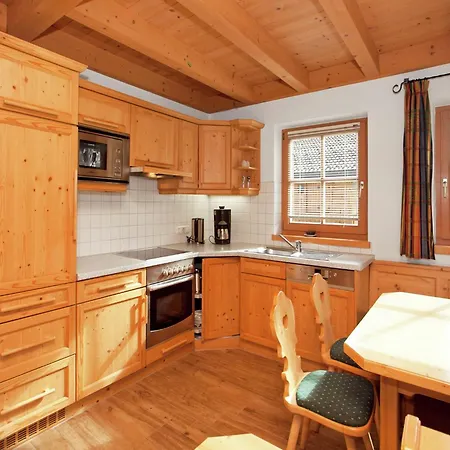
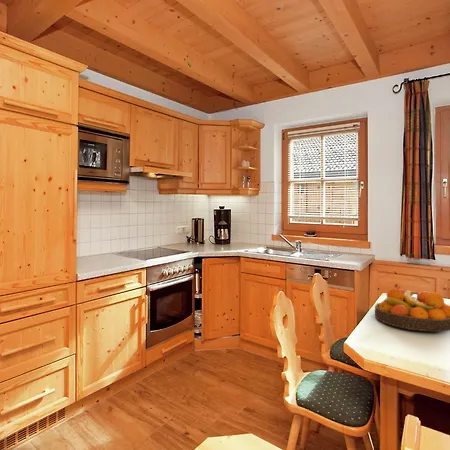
+ fruit bowl (413, 304)
